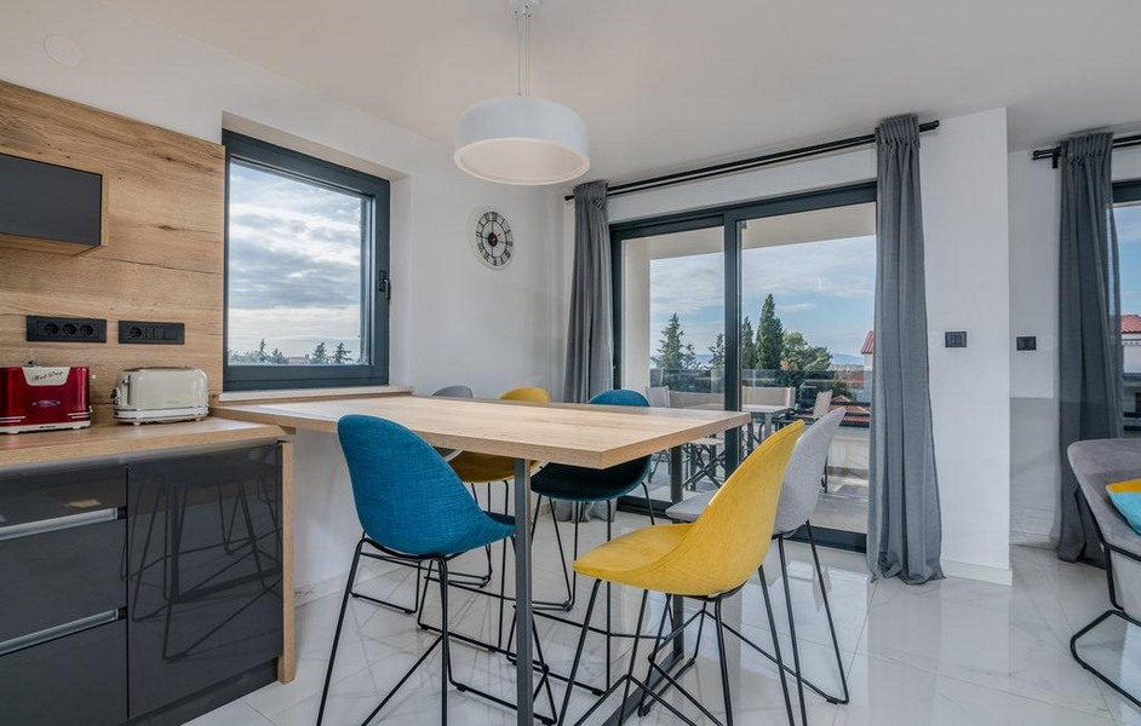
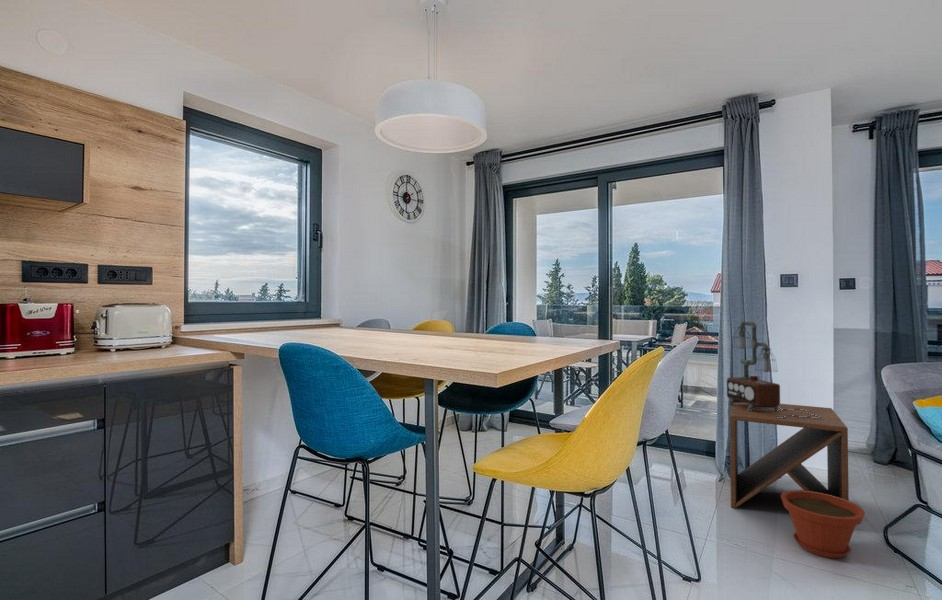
+ plant pot (821, 526)
+ side table (783, 456)
+ table lamp (770, 366)
